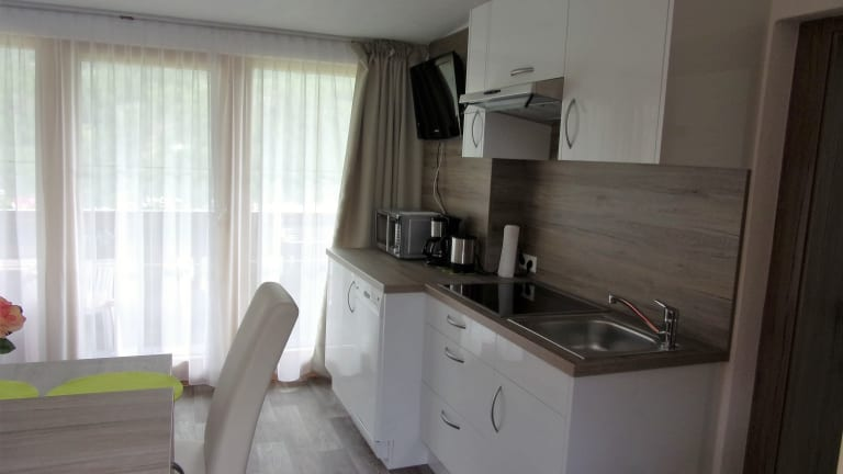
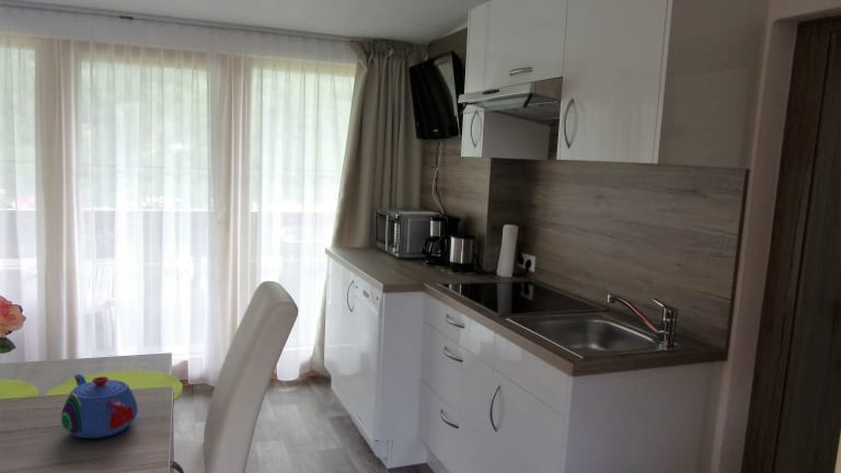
+ teapot (99, 402)
